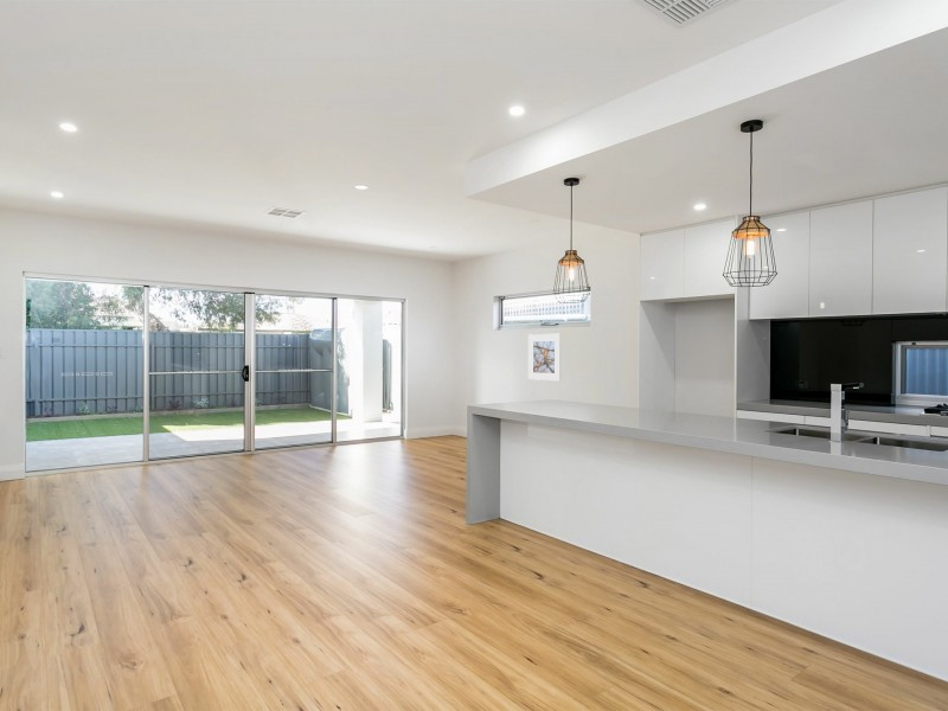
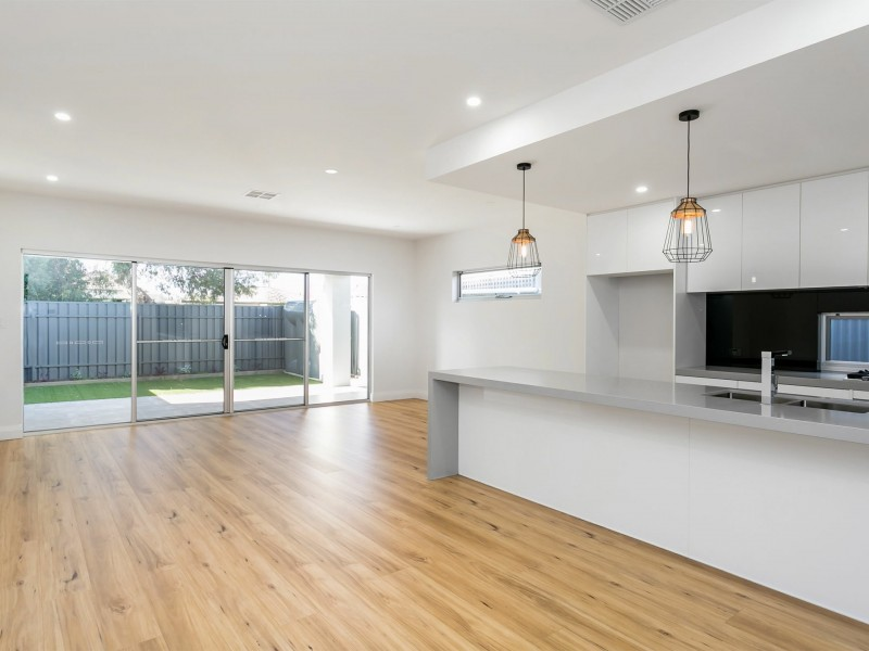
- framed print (544, 357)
